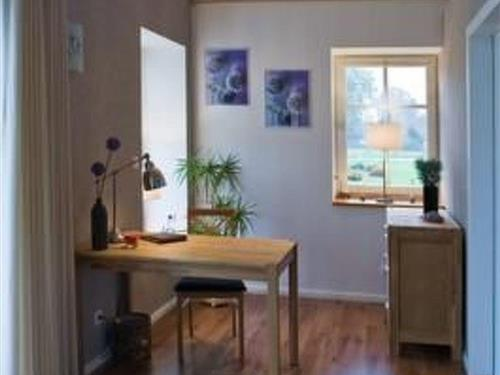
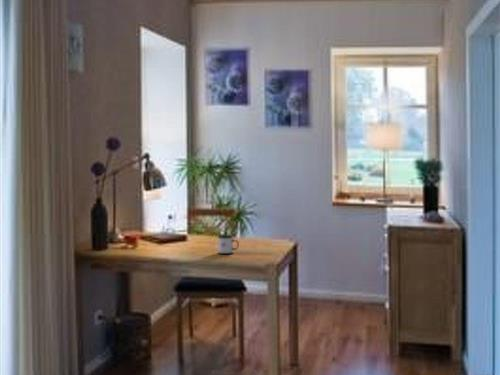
+ mug (228, 244)
